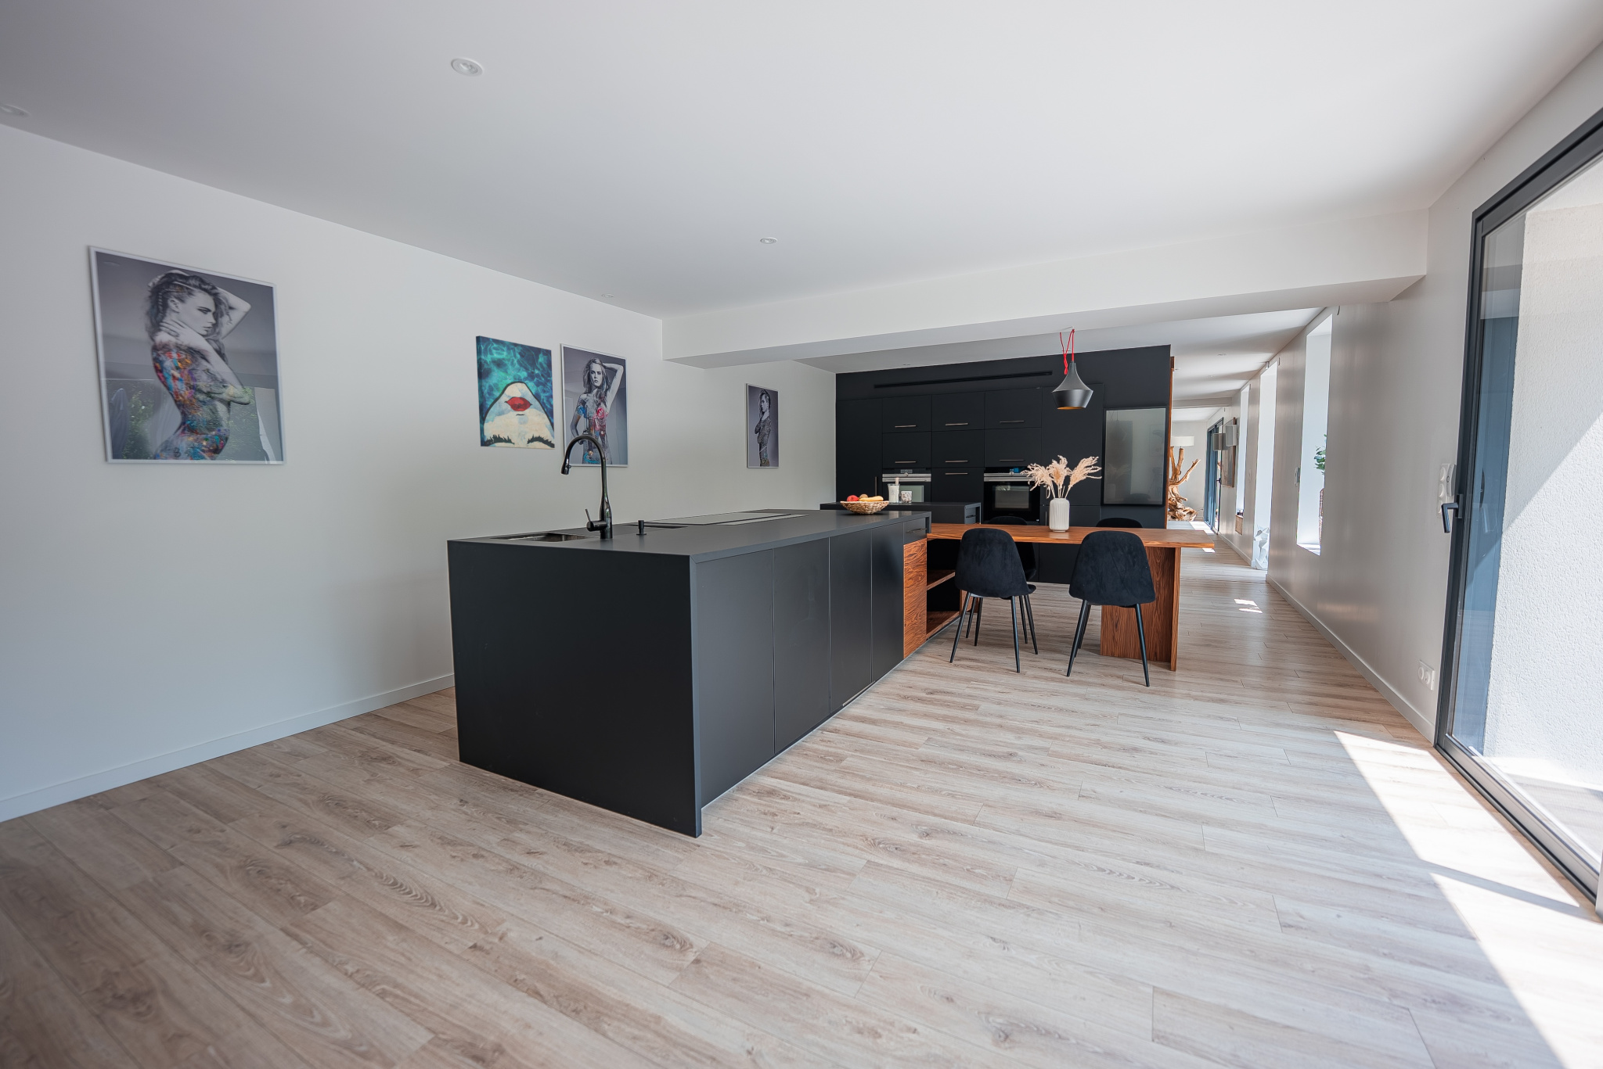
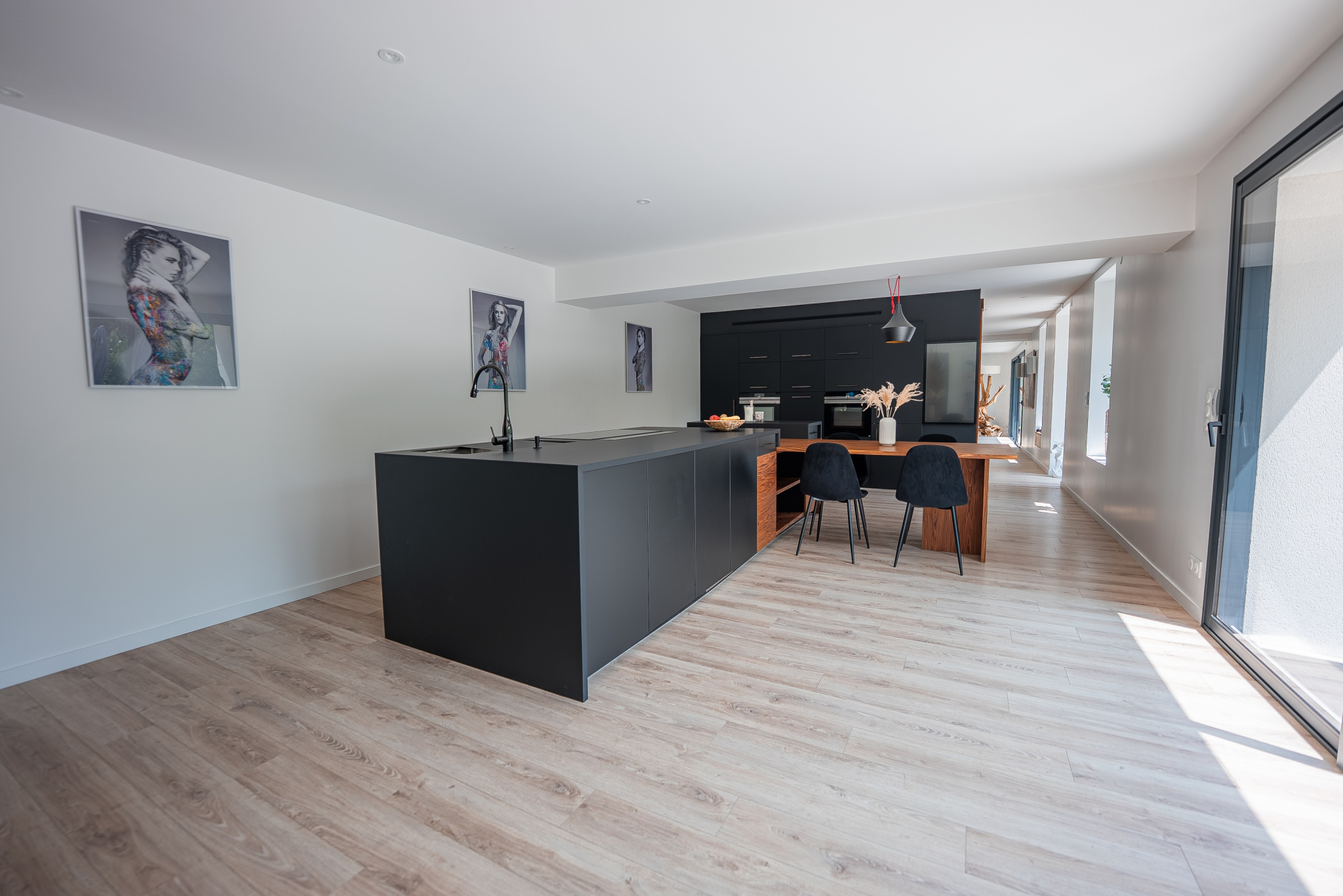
- wall art (517, 396)
